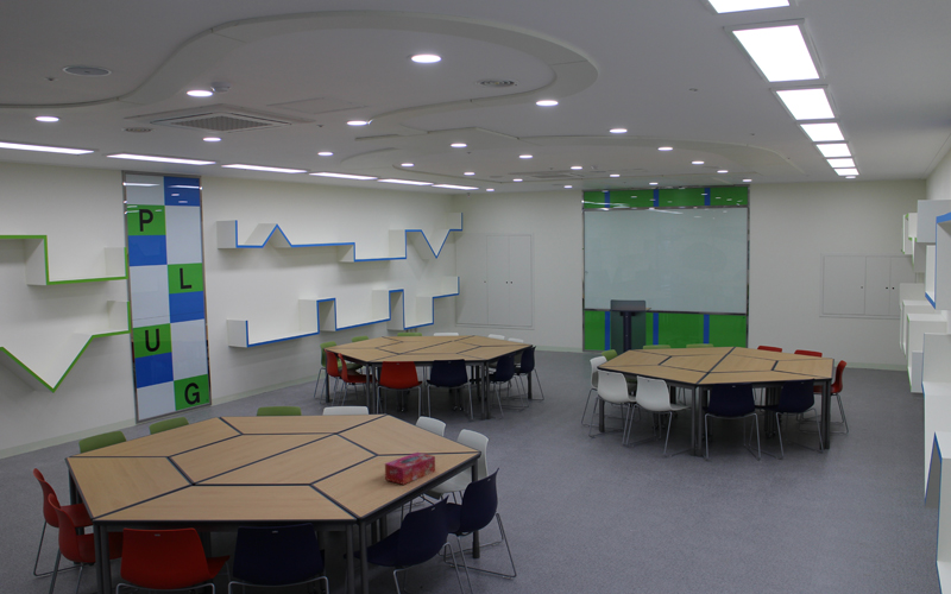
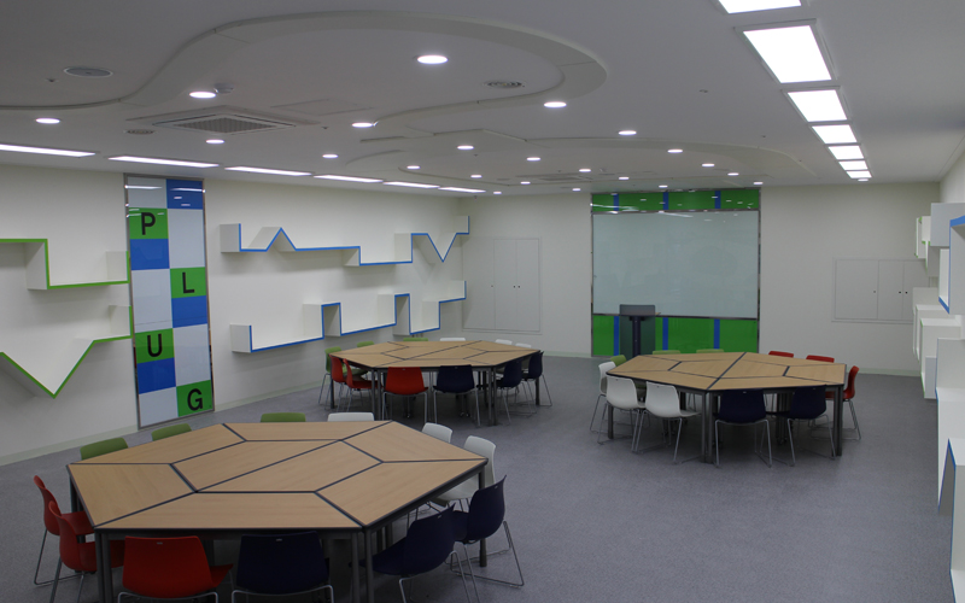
- tissue box (410, 467)
